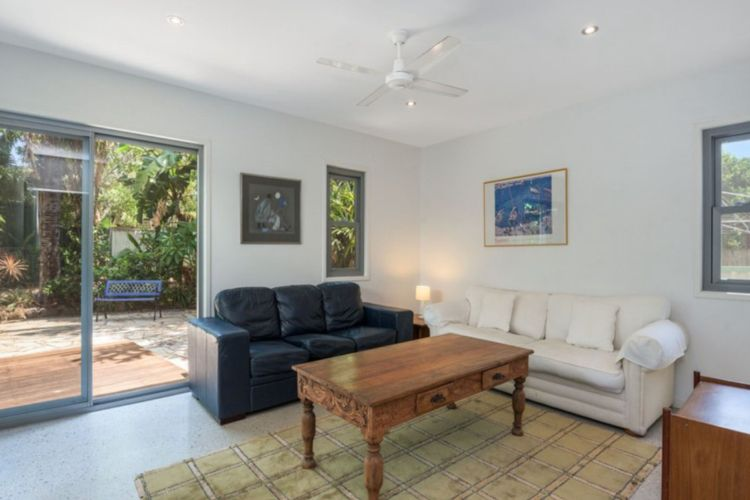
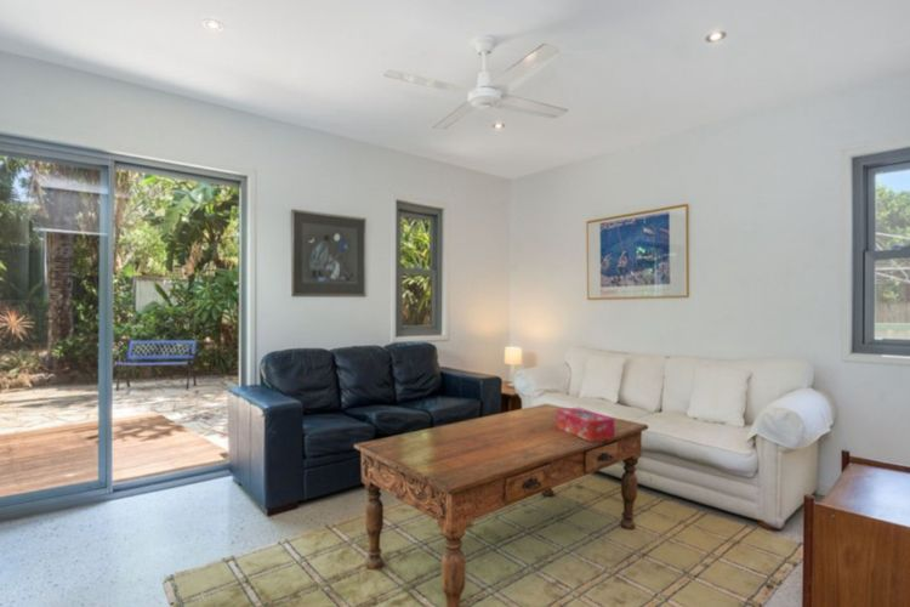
+ tissue box (584, 422)
